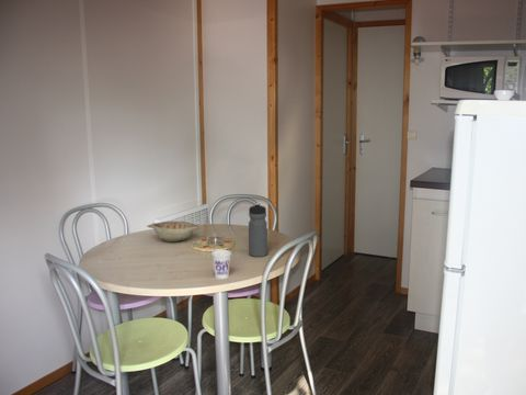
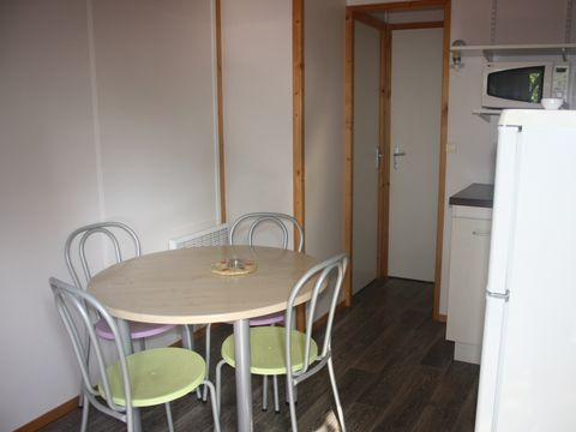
- decorative bowl (174, 232)
- water bottle (258, 228)
- cup (221, 264)
